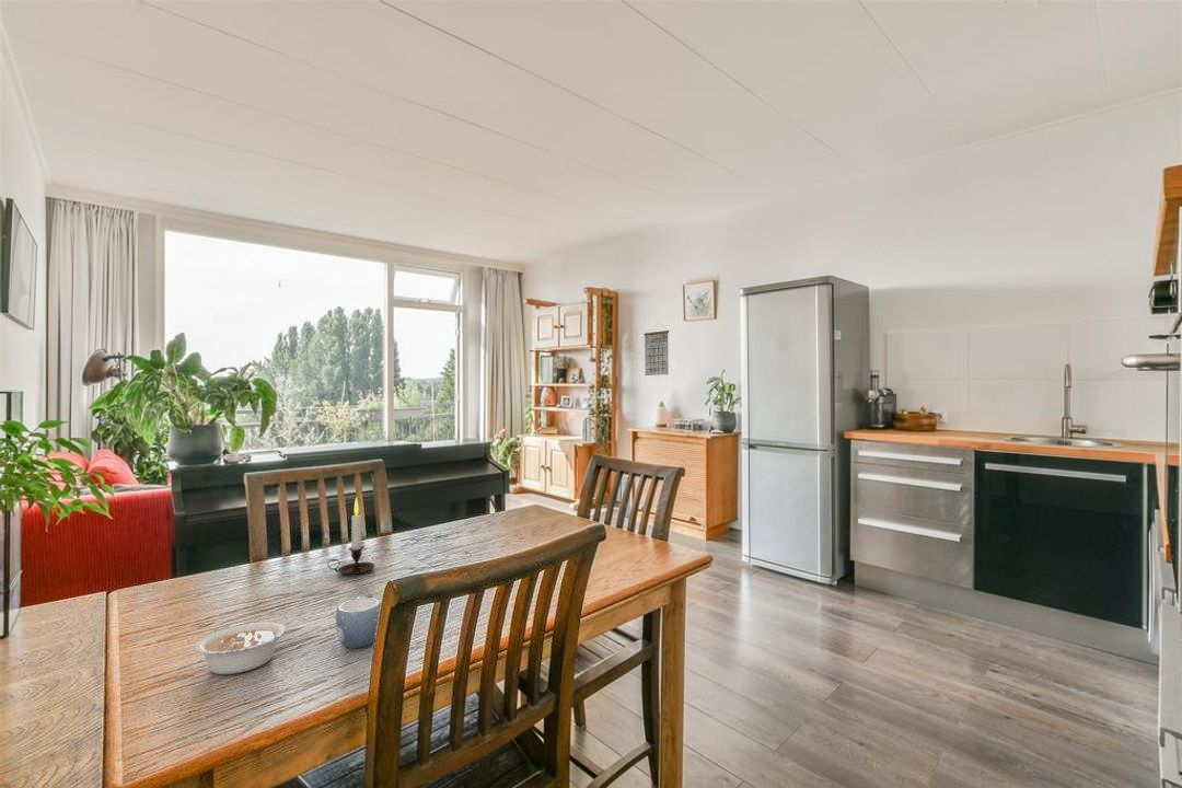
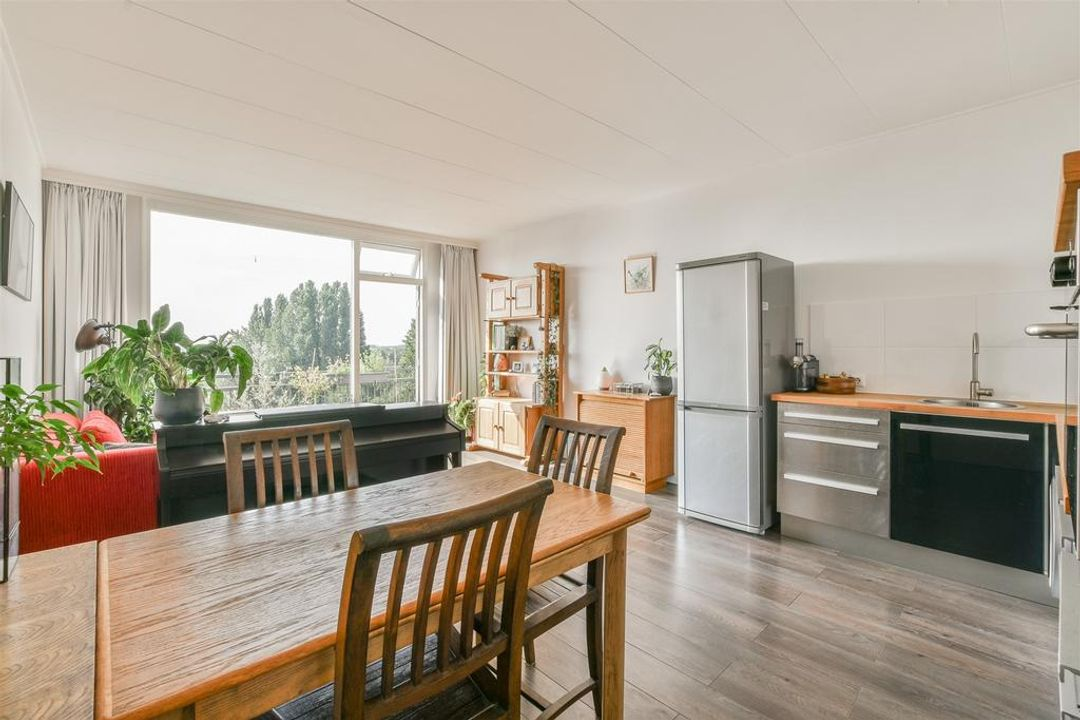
- candle (351, 534)
- legume (245, 646)
- mug (359, 619)
- calendar (656, 348)
